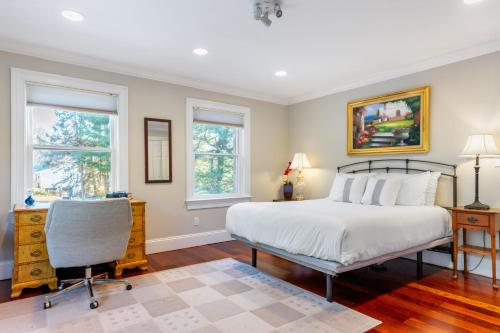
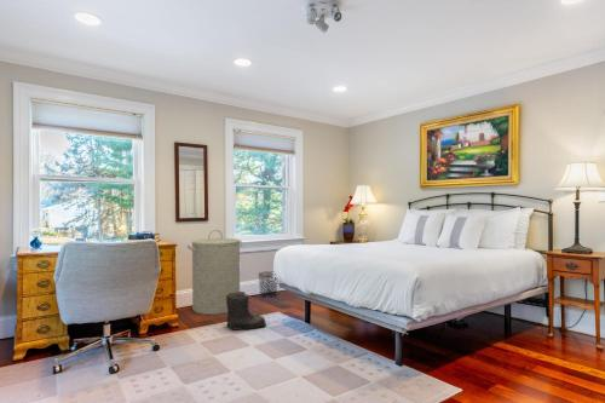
+ waste bin (267, 284)
+ boots (246, 309)
+ laundry hamper (215, 269)
